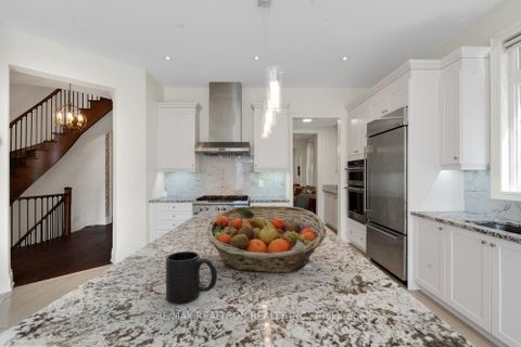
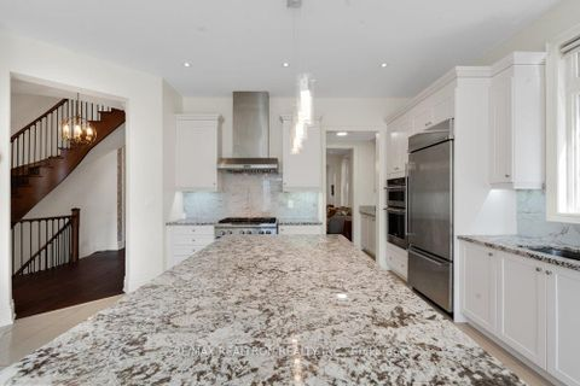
- mug (189, 275)
- fruit basket (265, 234)
